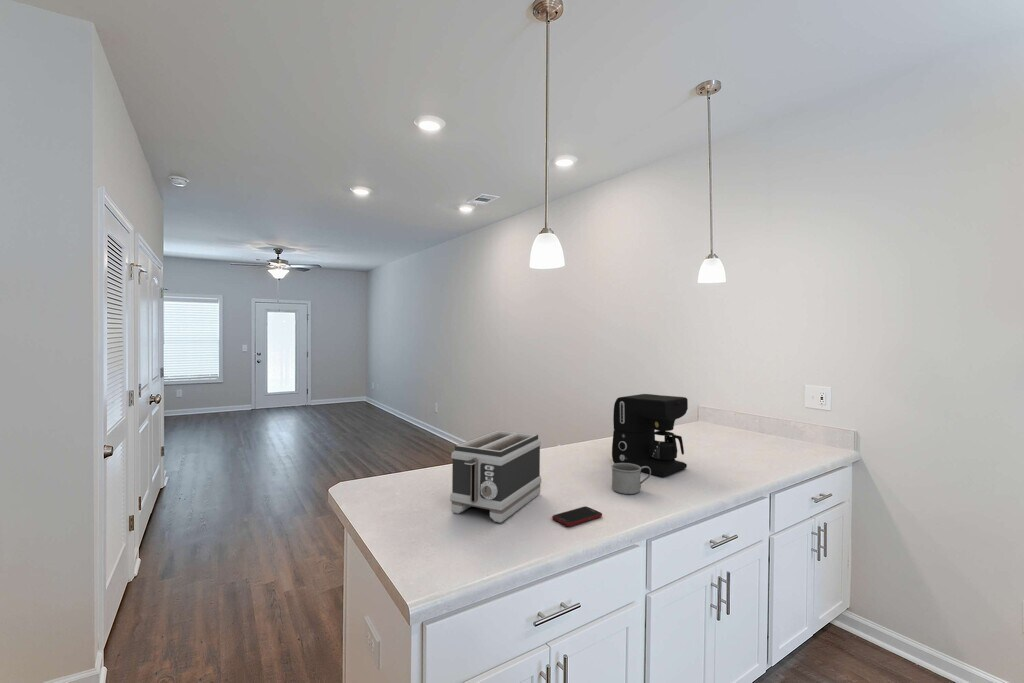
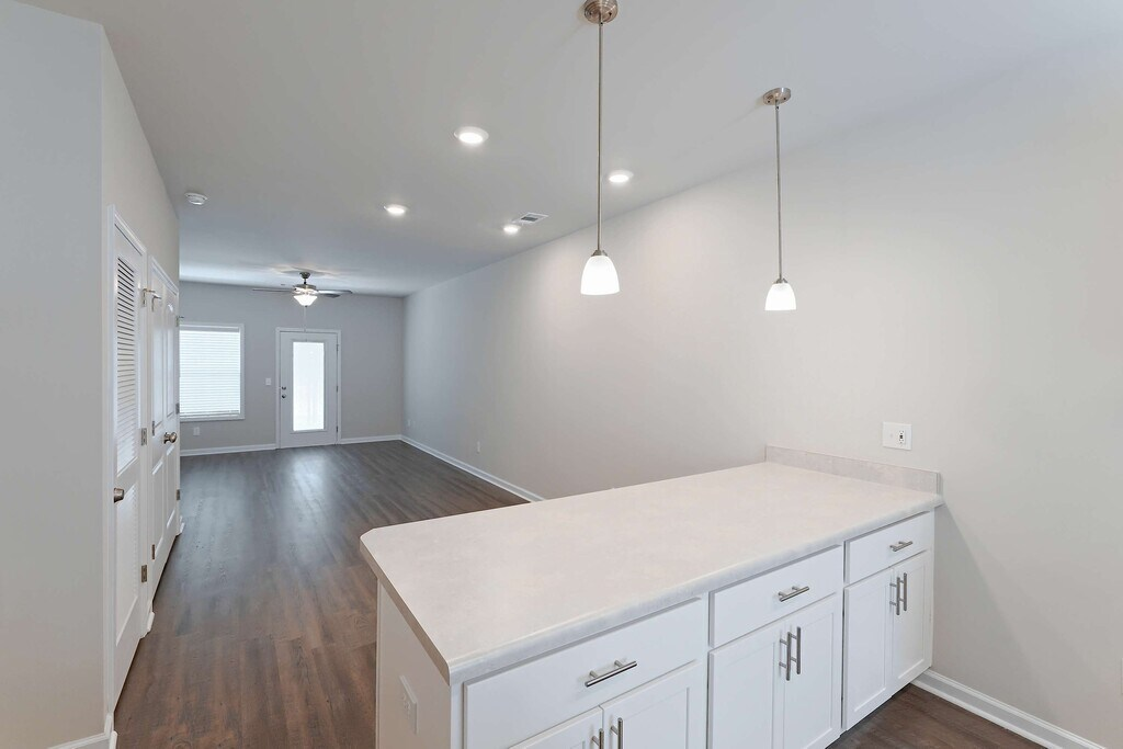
- toaster (495, 473)
- coffee maker (651, 431)
- mug (628, 477)
- cell phone (577, 516)
